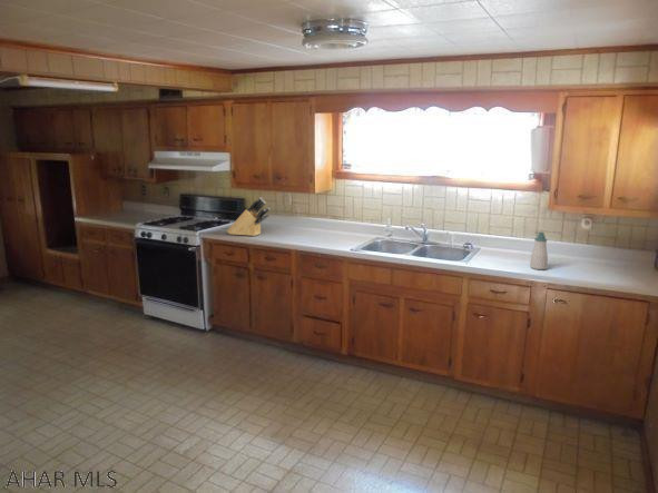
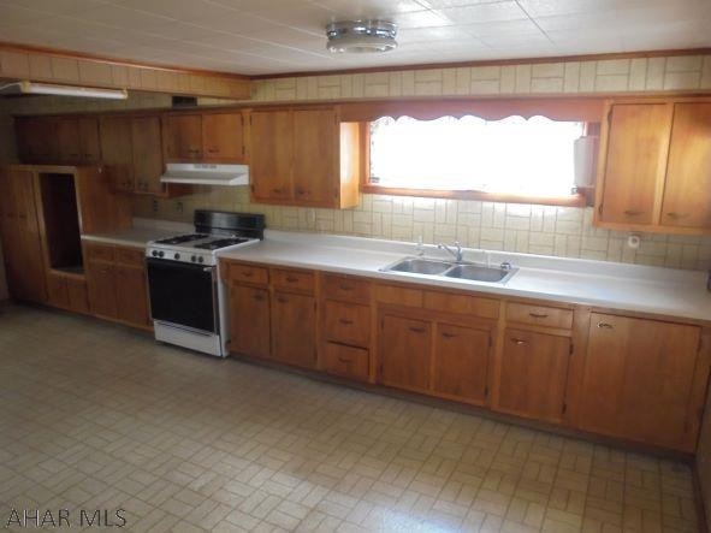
- soap bottle (539, 250)
- knife block (247, 216)
